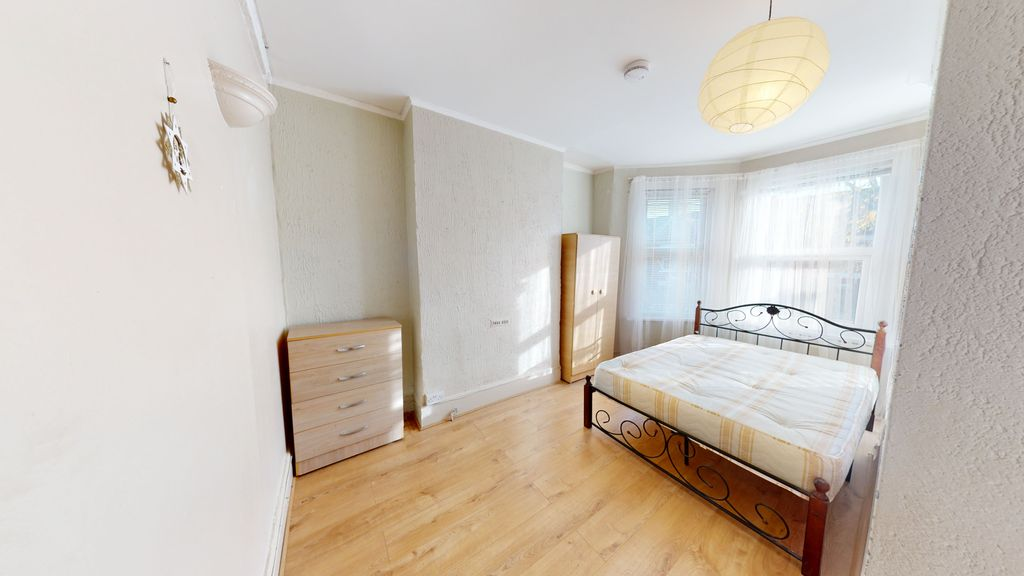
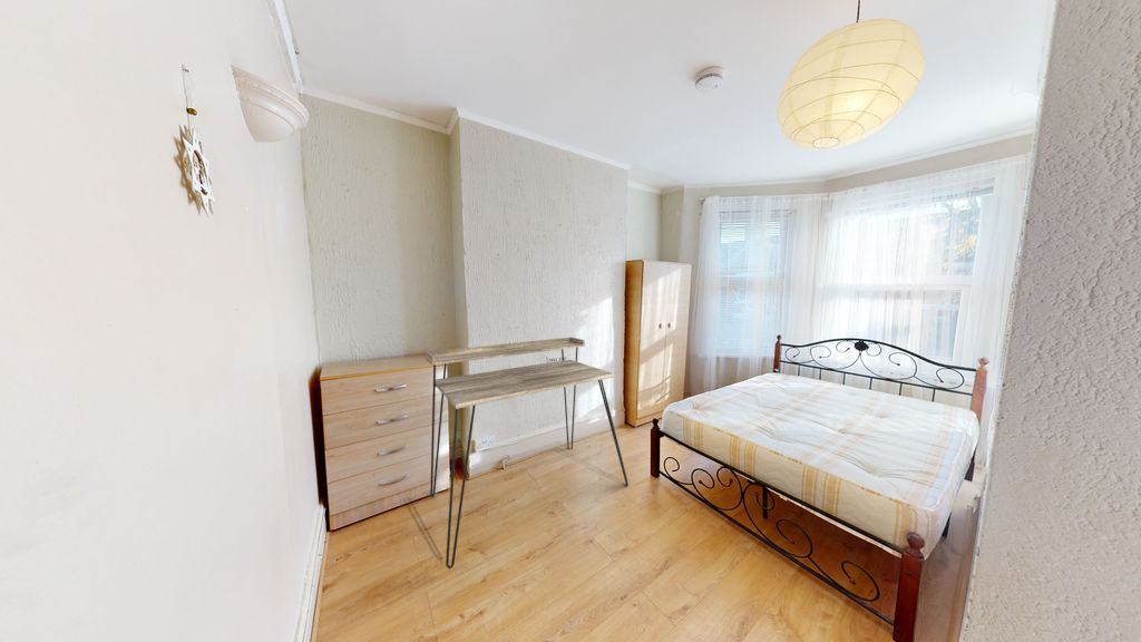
+ desk (524, 395)
